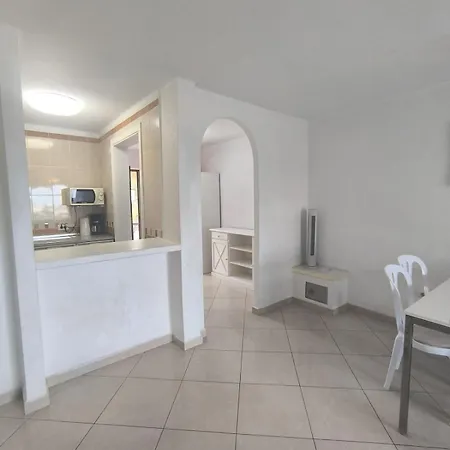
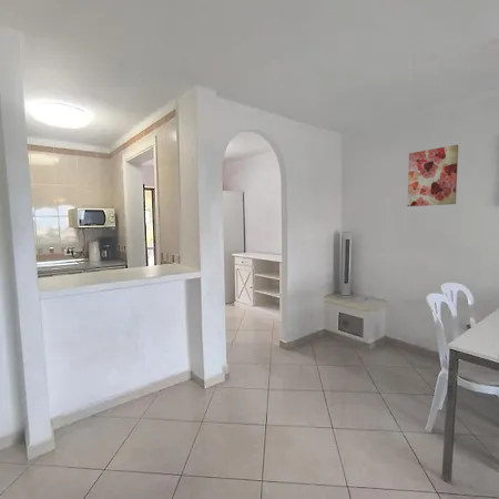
+ wall art (430, 177)
